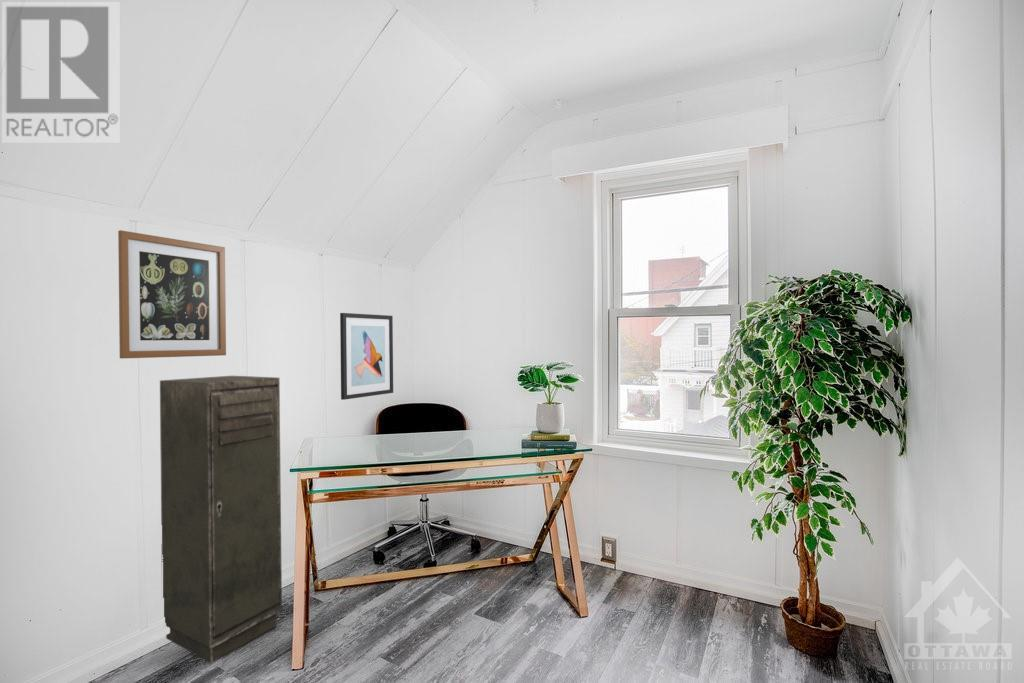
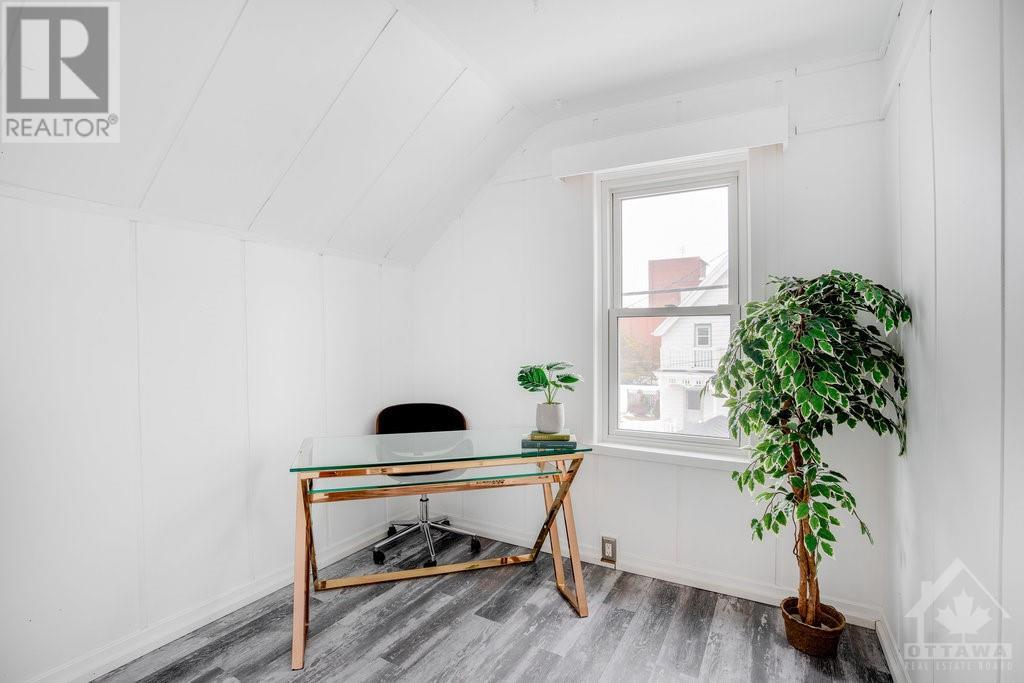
- wall art (368, 355)
- wall art (176, 298)
- storage cabinet (223, 506)
